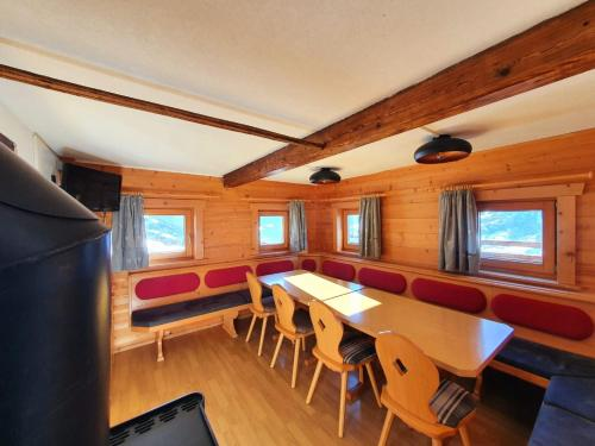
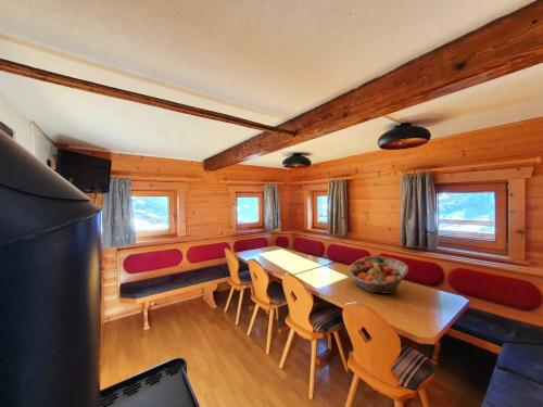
+ fruit basket (376, 272)
